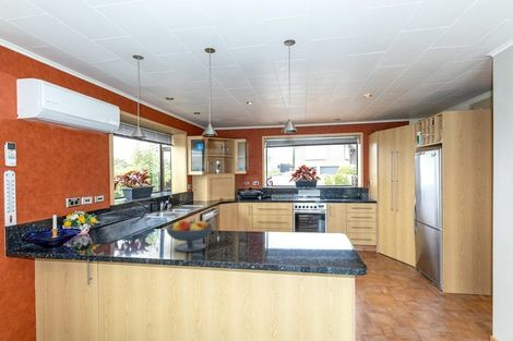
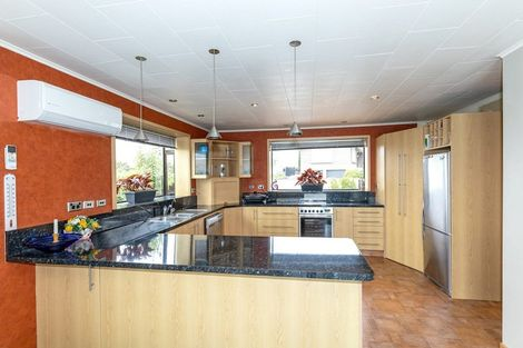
- fruit bowl (190, 232)
